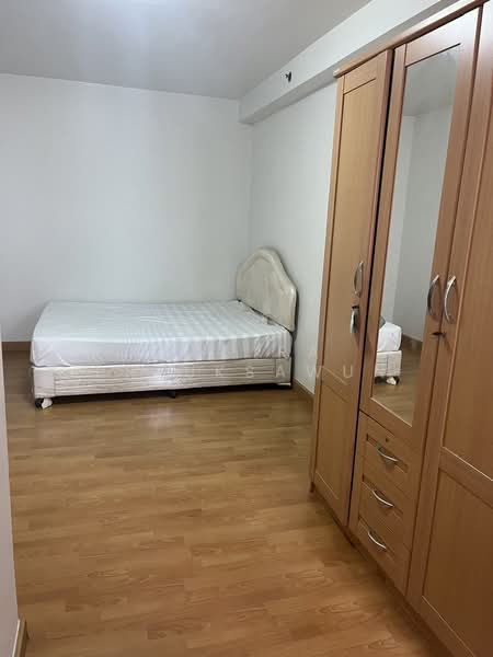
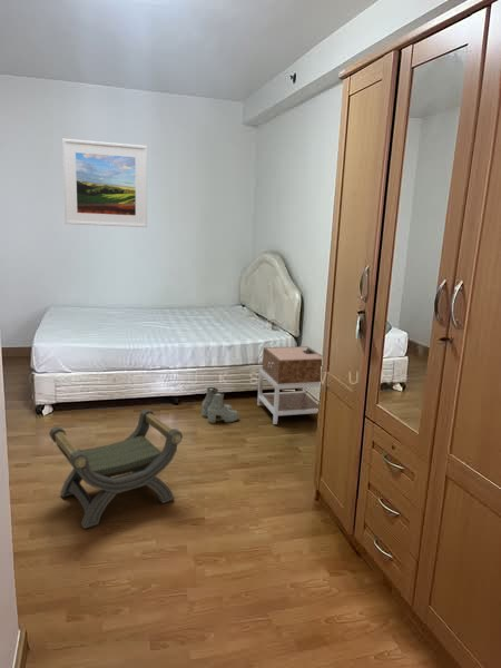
+ nightstand (292, 381)
+ stool (117, 463)
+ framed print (106, 185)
+ boots (219, 403)
